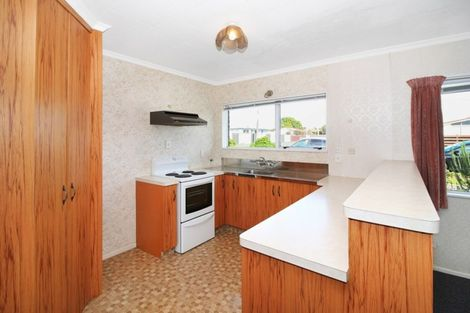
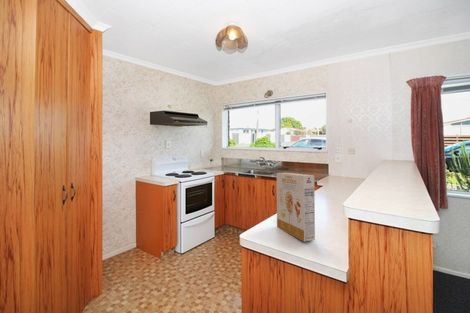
+ cereal box (294, 203)
